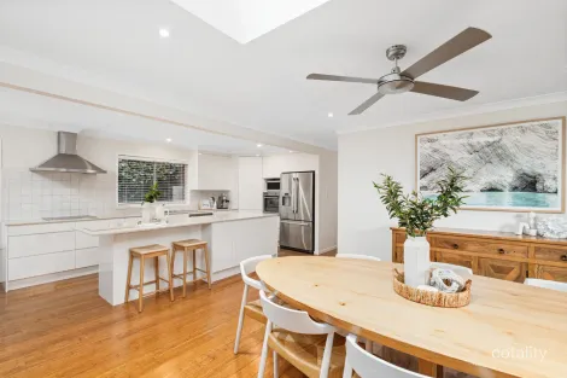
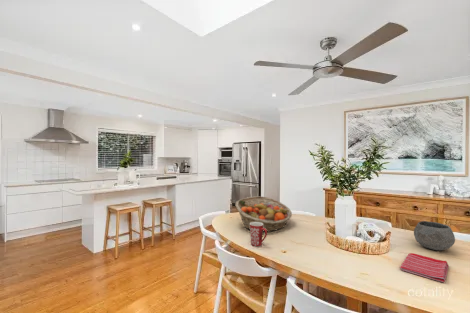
+ mug (258, 234)
+ fruit basket (263, 212)
+ dish towel (424, 265)
+ bowl (433, 236)
